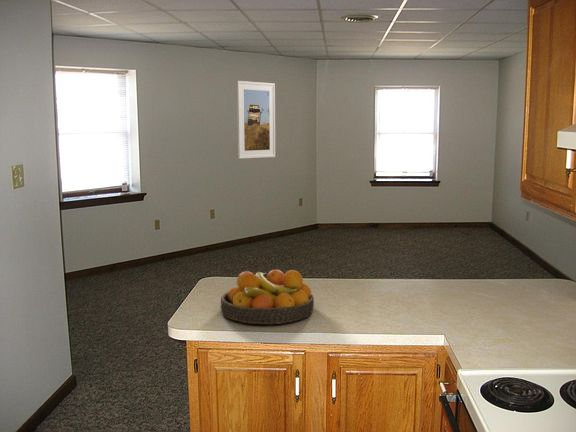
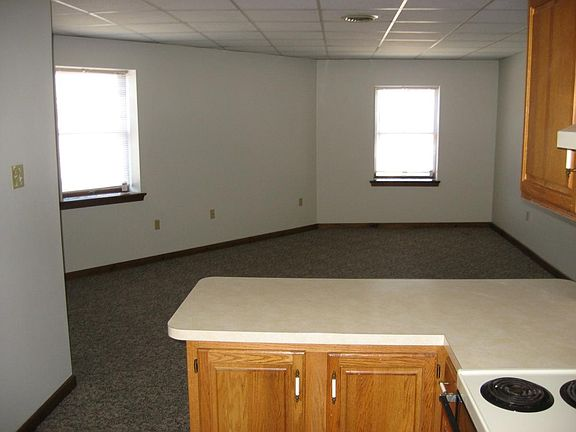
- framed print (256, 120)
- fruit bowl (267, 290)
